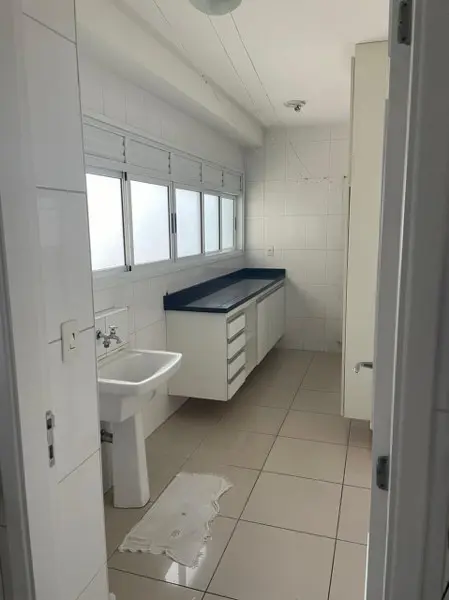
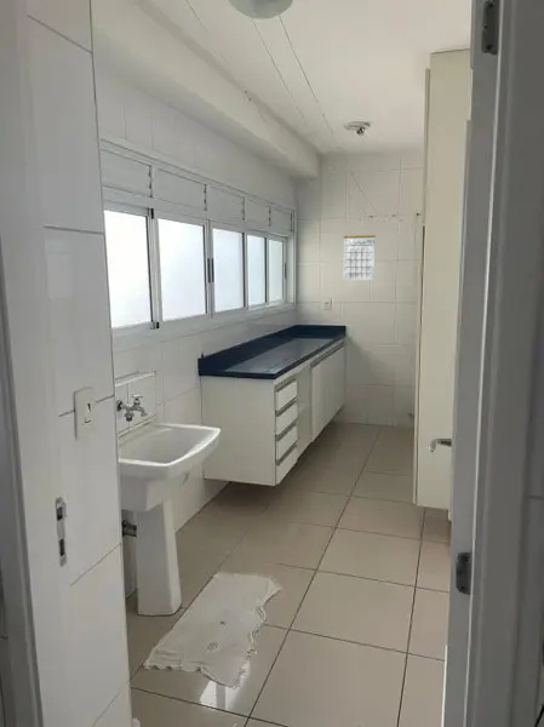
+ calendar (359, 252)
